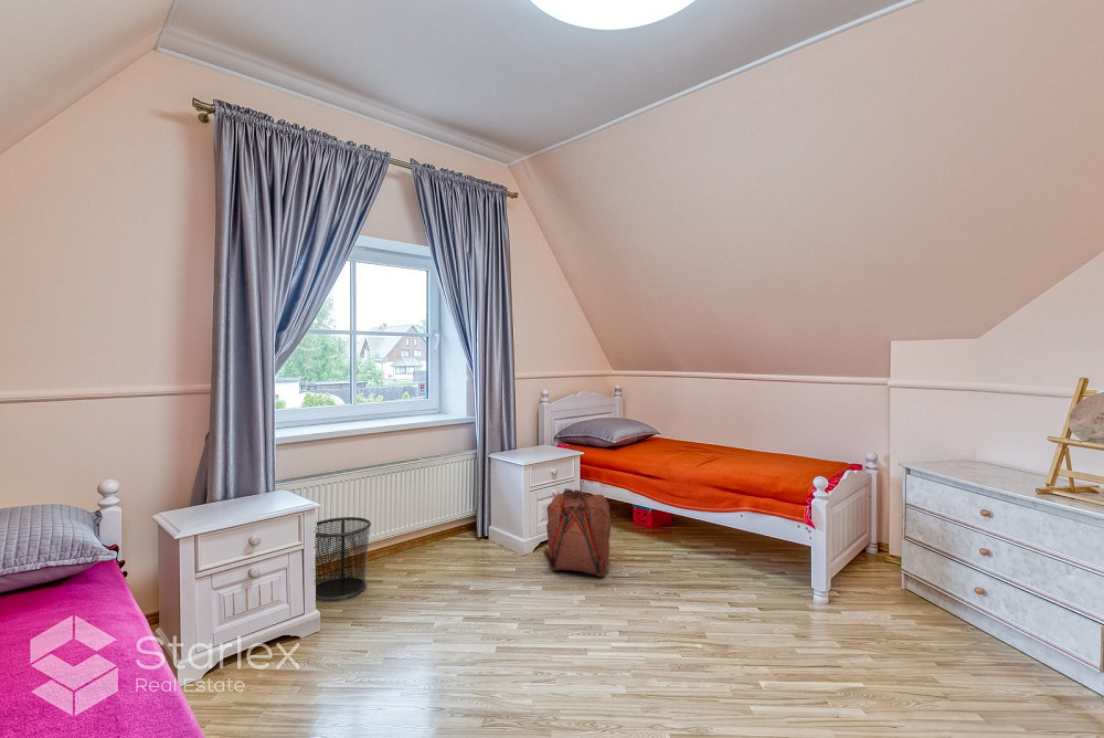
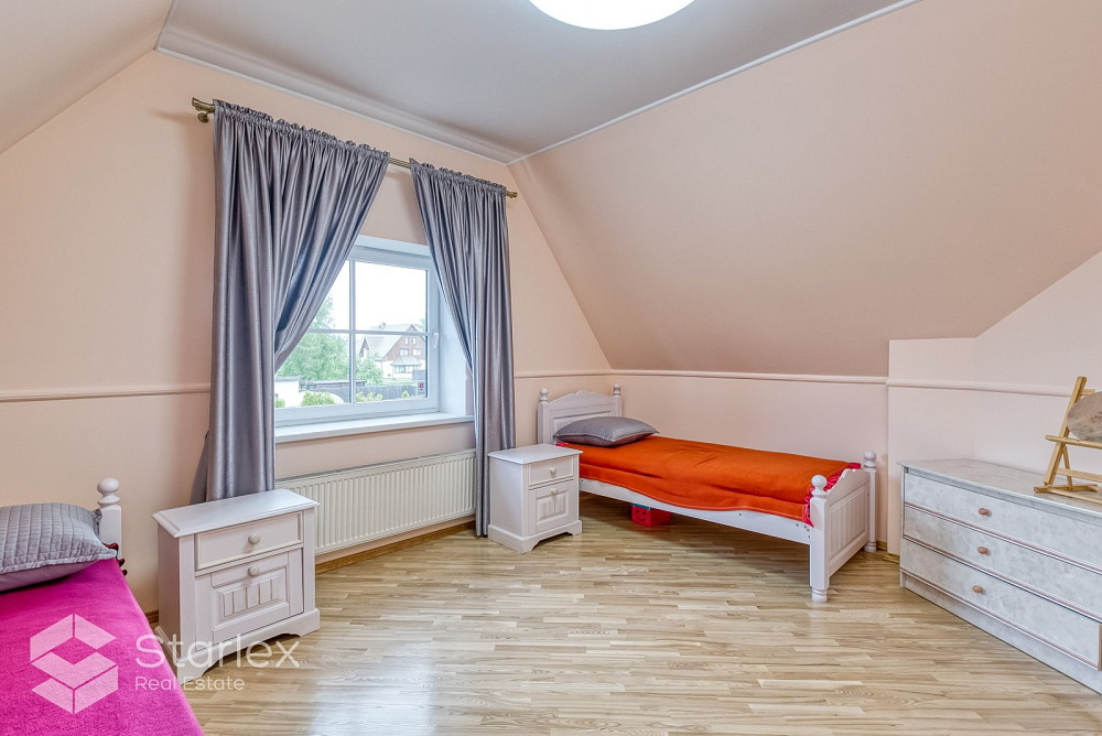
- backpack (578, 530)
- waste bin (339, 557)
